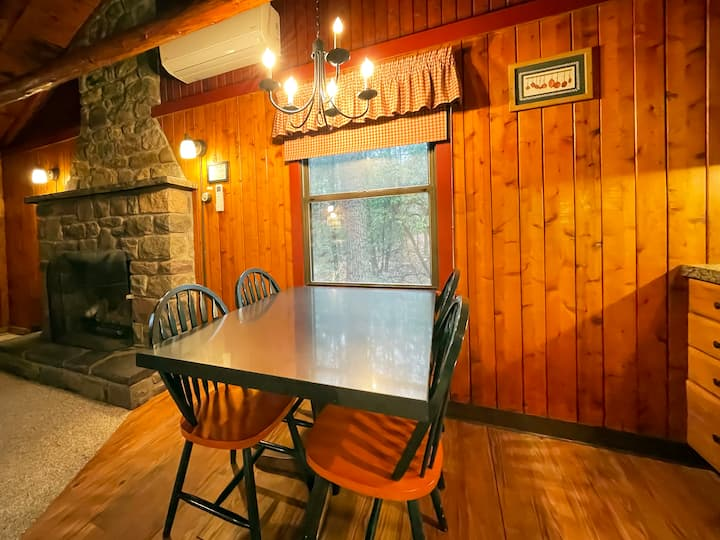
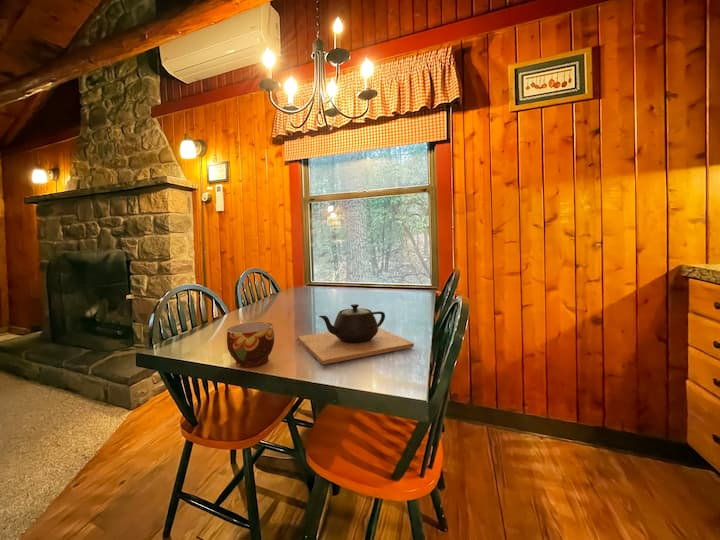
+ teapot (351, 323)
+ cup (250, 344)
